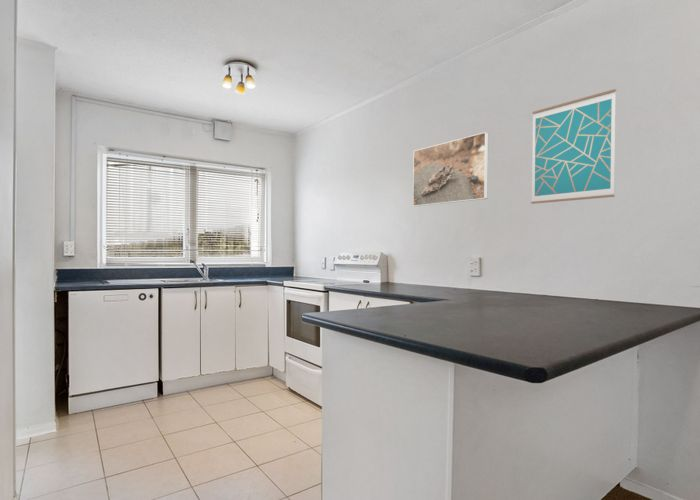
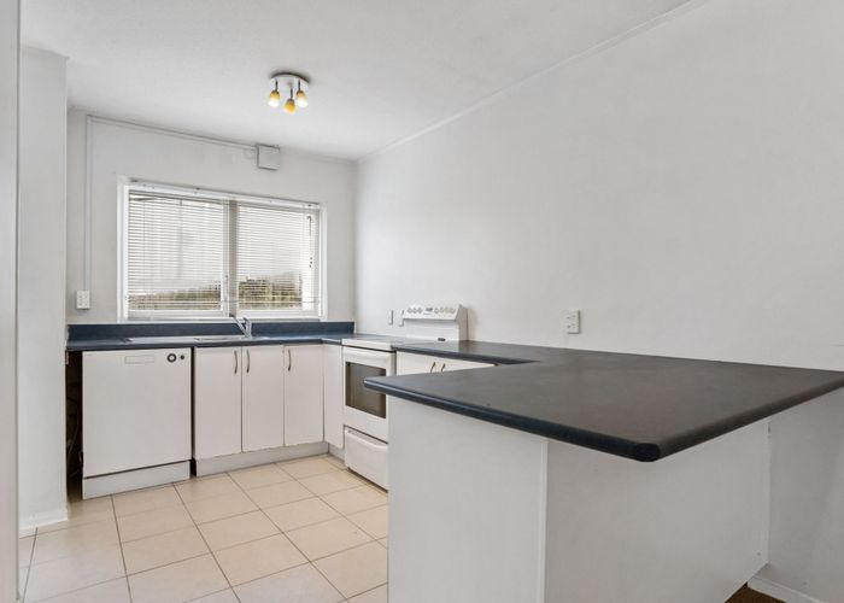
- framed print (447, 172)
- wall art (570, 151)
